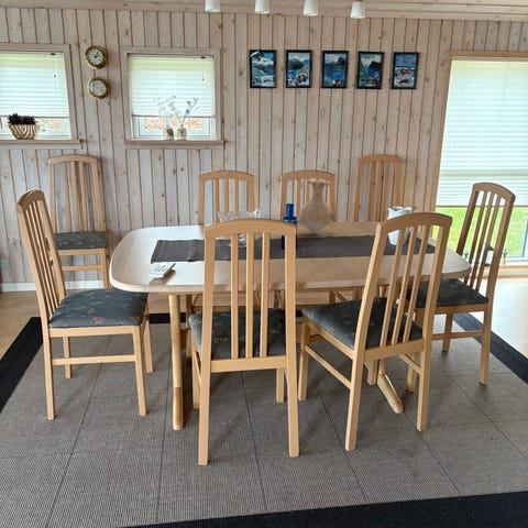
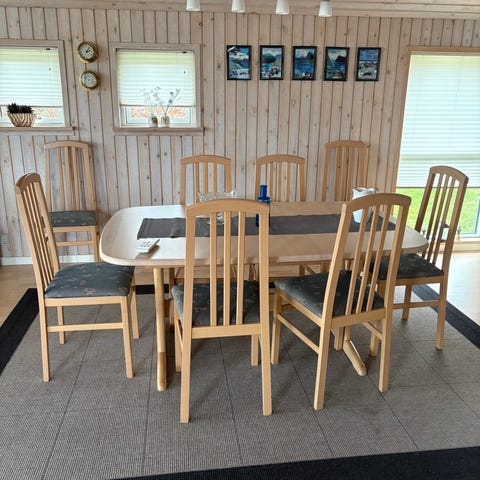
- vase (316, 207)
